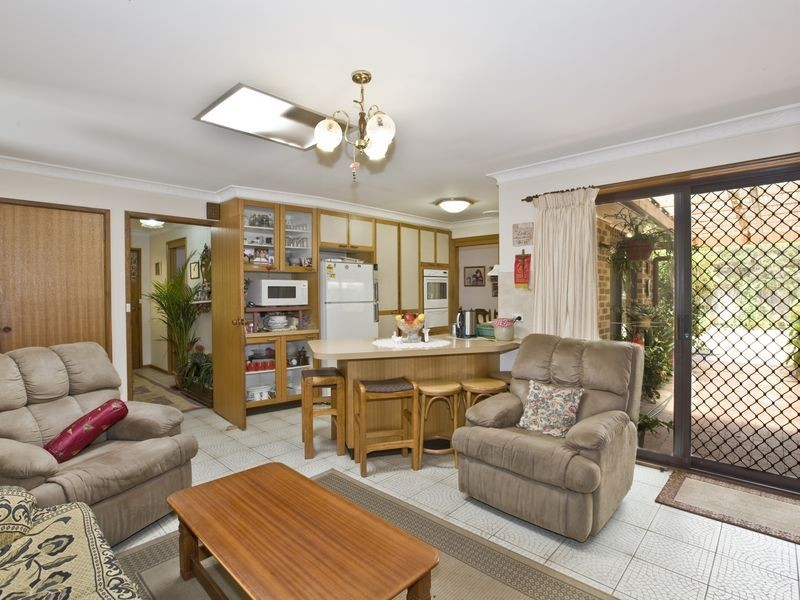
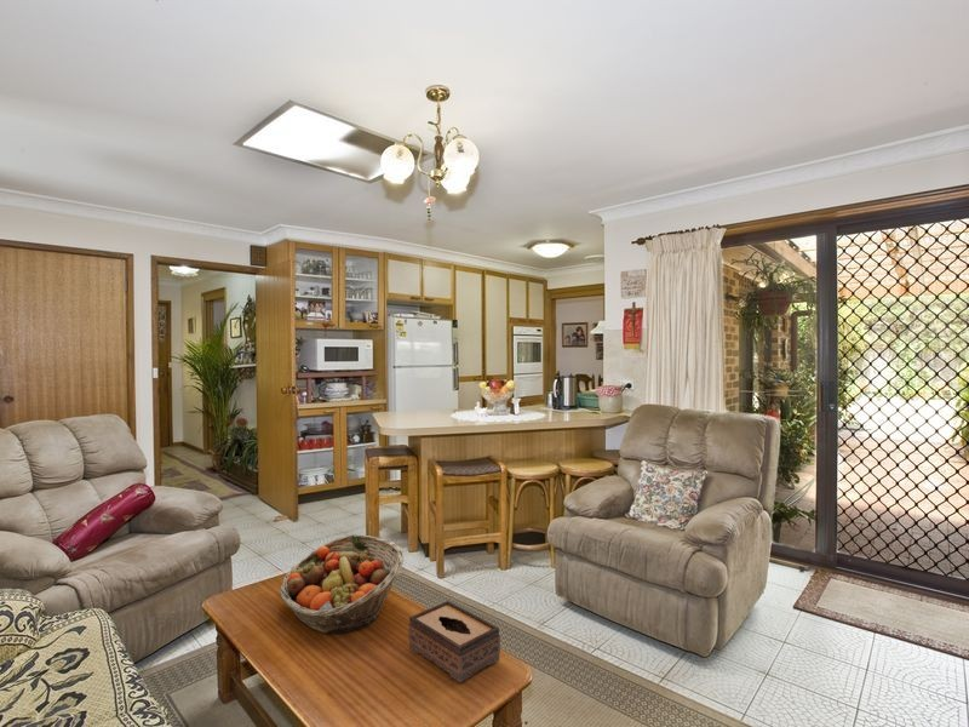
+ tissue box (453, 637)
+ fruit basket (343, 580)
